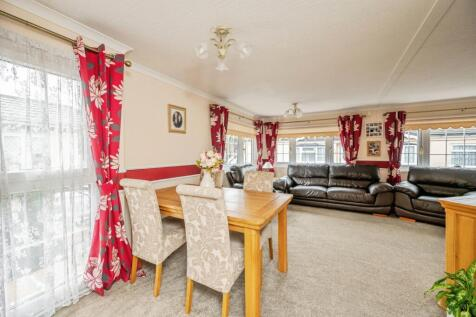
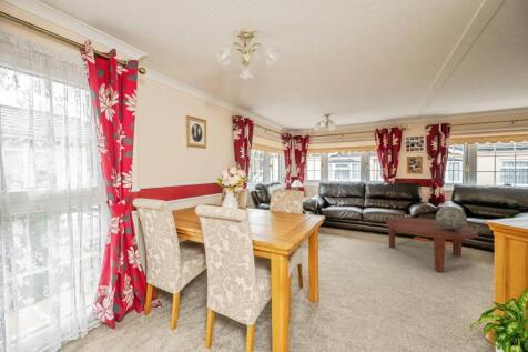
+ coffee table (427, 235)
+ decorative sphere (450, 218)
